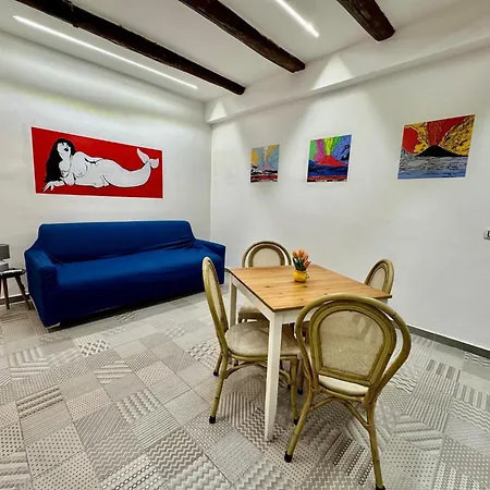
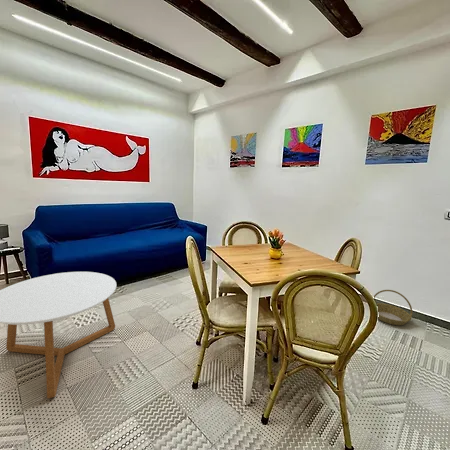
+ coffee table (62, 318)
+ basket (391, 305)
